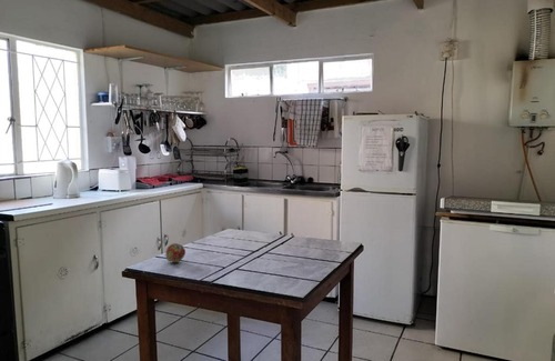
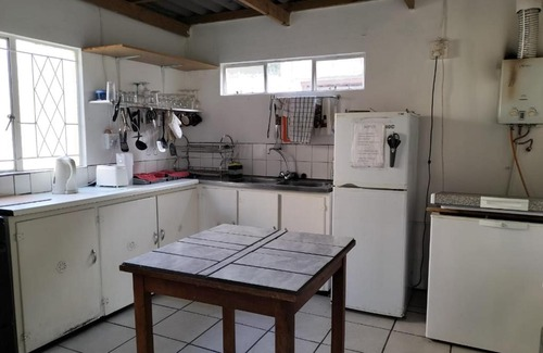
- fruit (175, 252)
